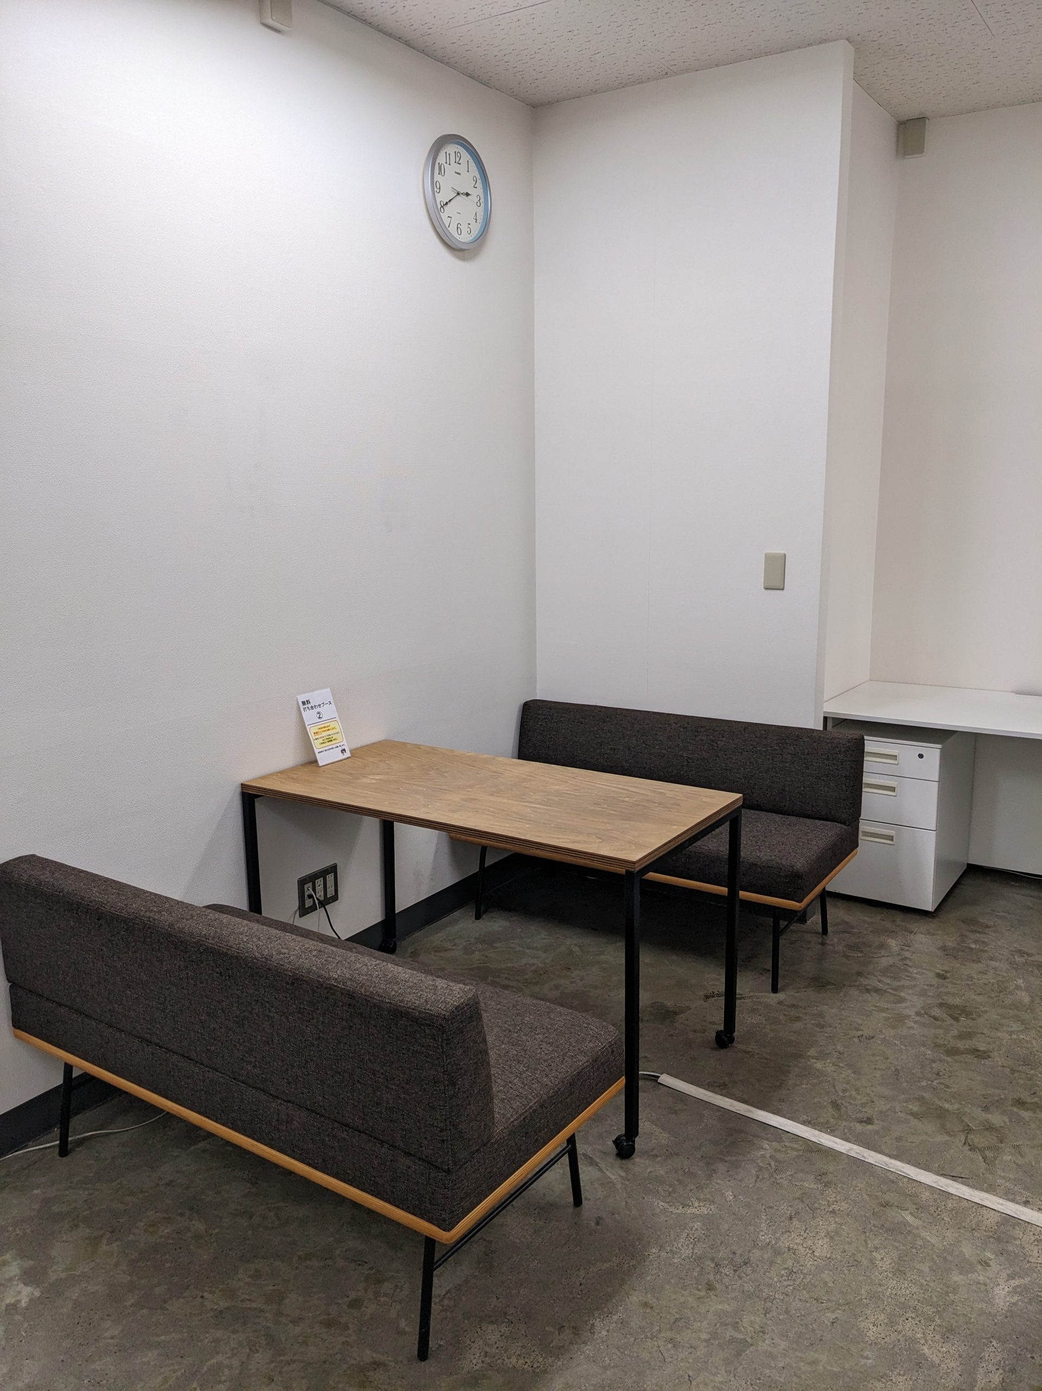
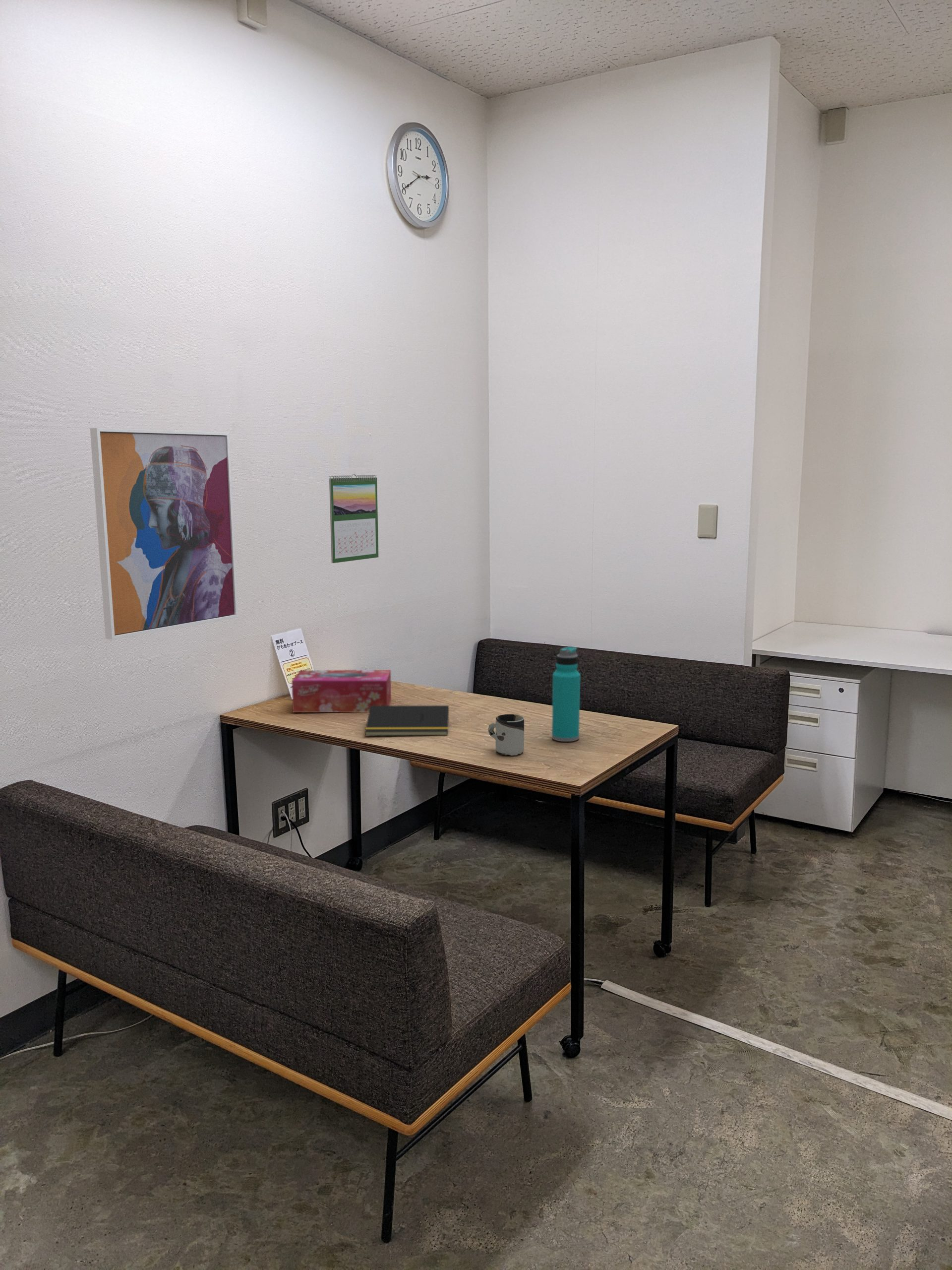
+ wall art (170, 530)
+ tissue box (343, 691)
+ water bottle (566, 693)
+ calendar (355, 517)
+ notepad (408, 720)
+ cup (505, 734)
